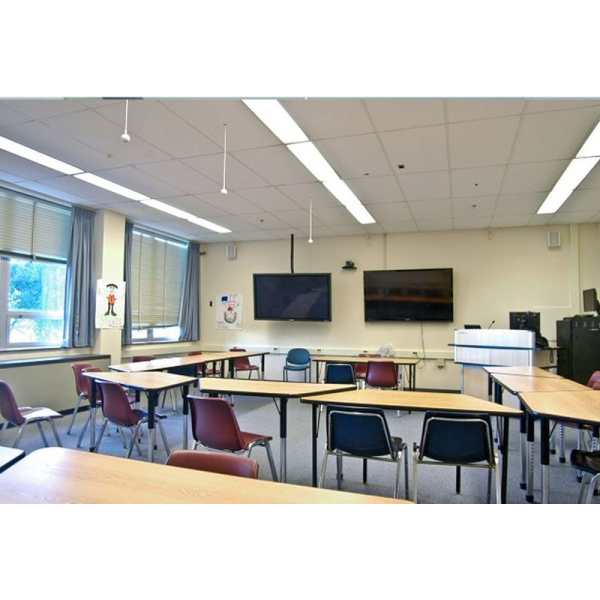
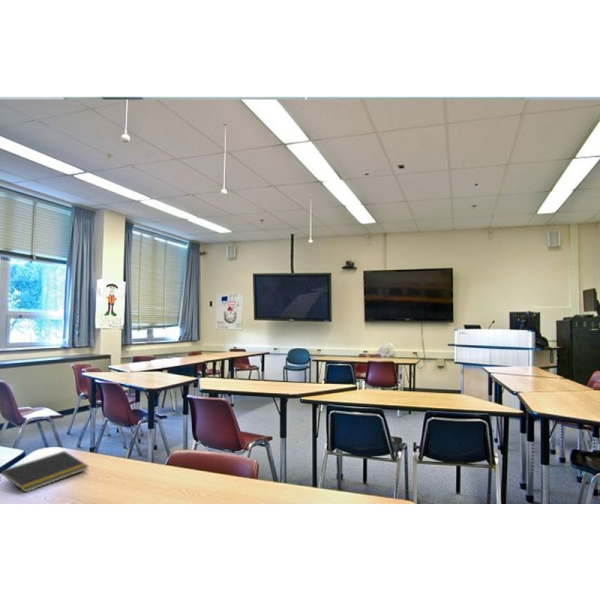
+ notepad (46, 469)
